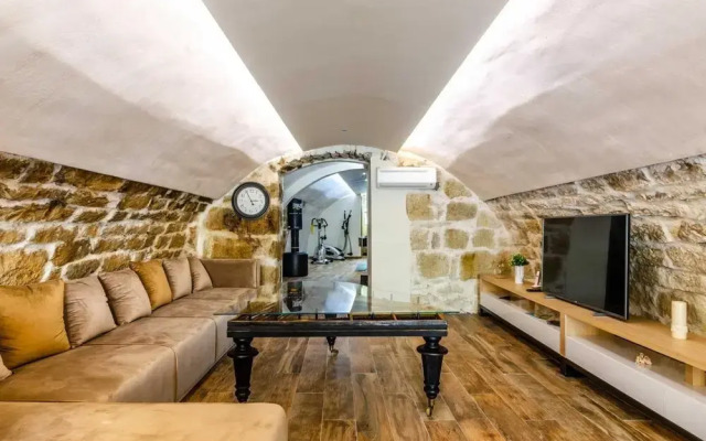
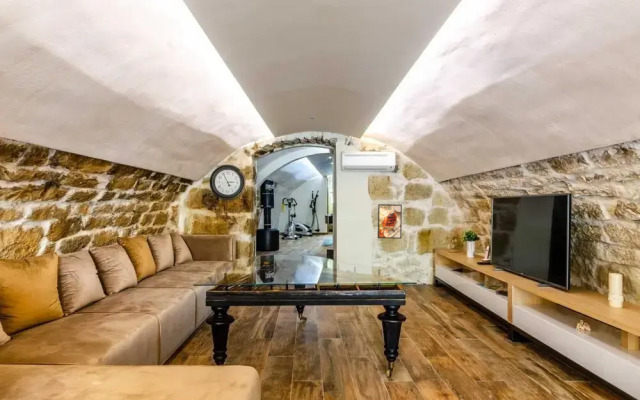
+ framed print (389, 221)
